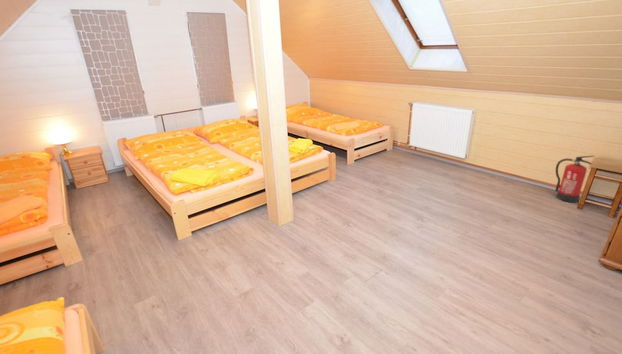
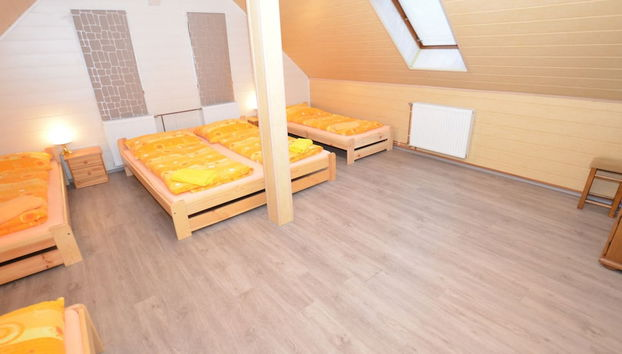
- fire extinguisher (570, 175)
